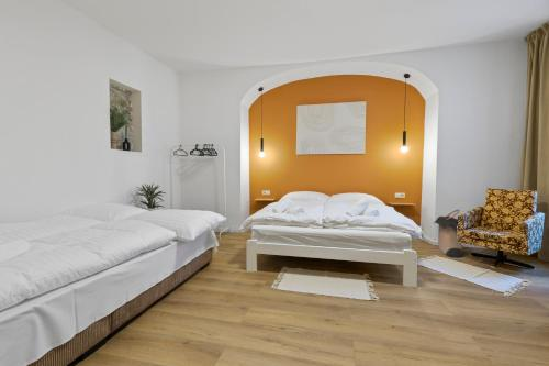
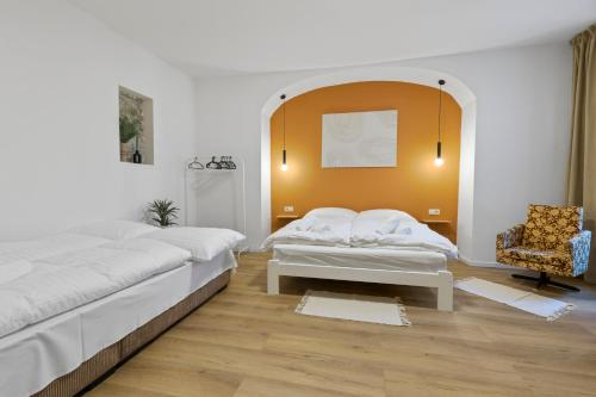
- laundry hamper (448, 230)
